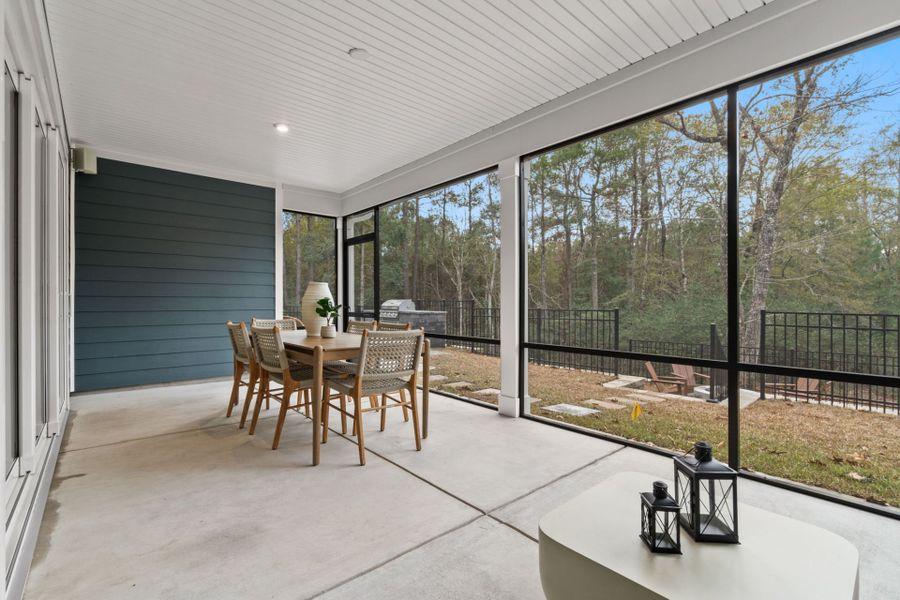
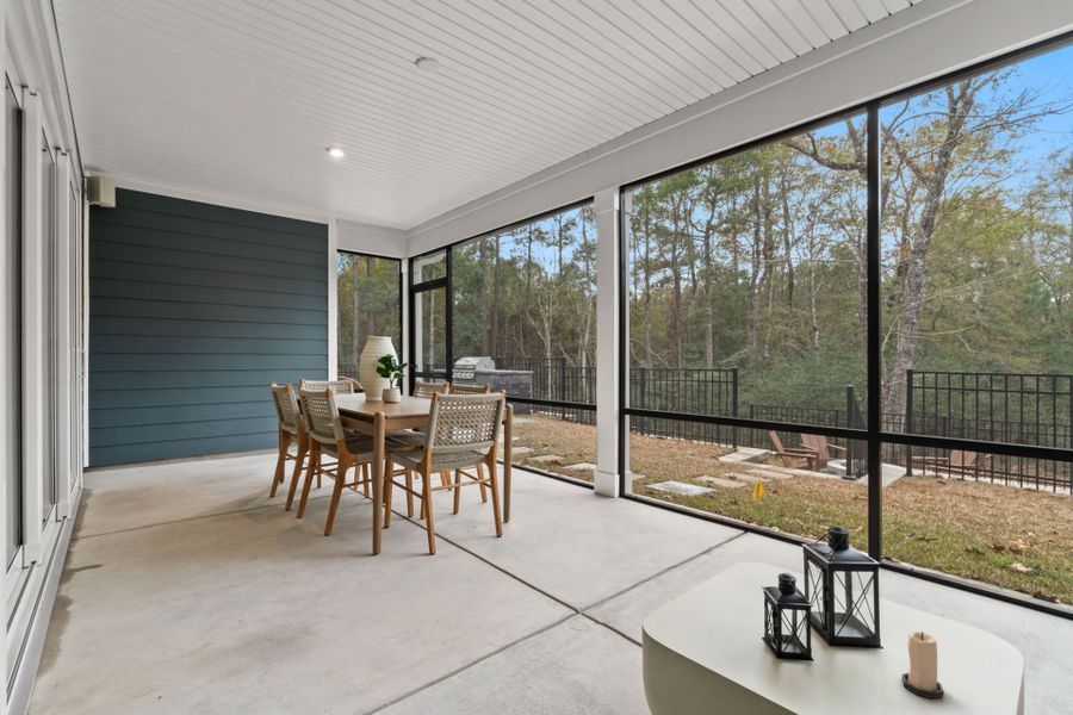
+ candle (922, 659)
